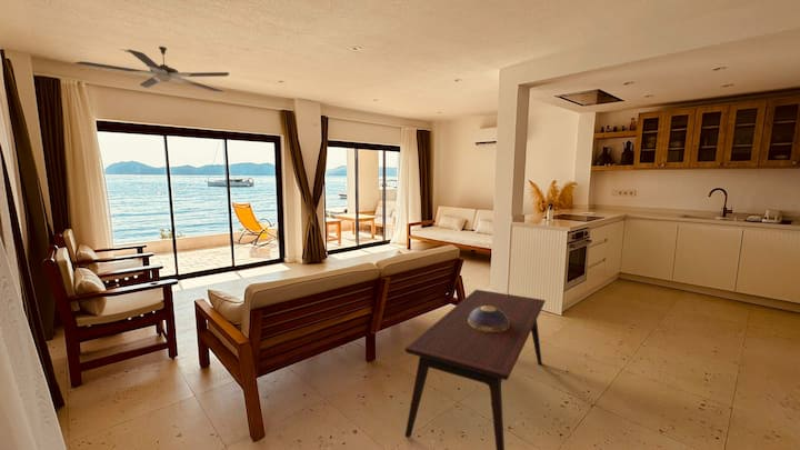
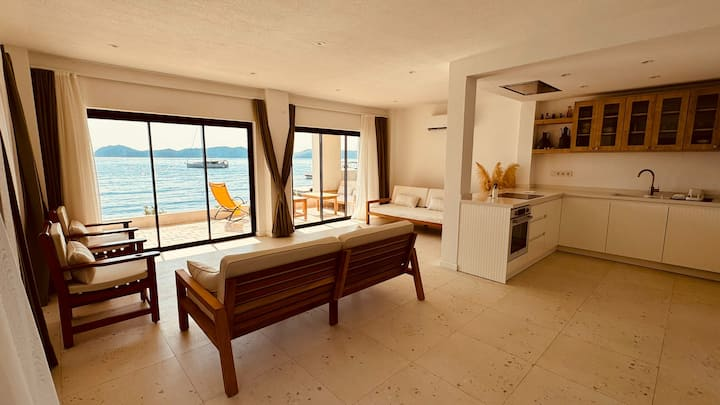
- decorative bowl (488, 314)
- coffee table (486, 357)
- ceiling fan (157, 64)
